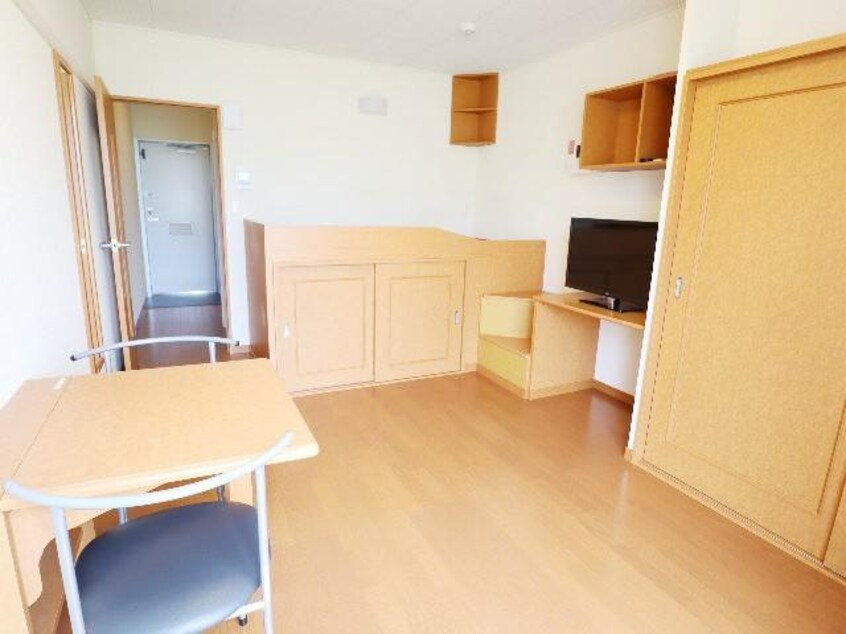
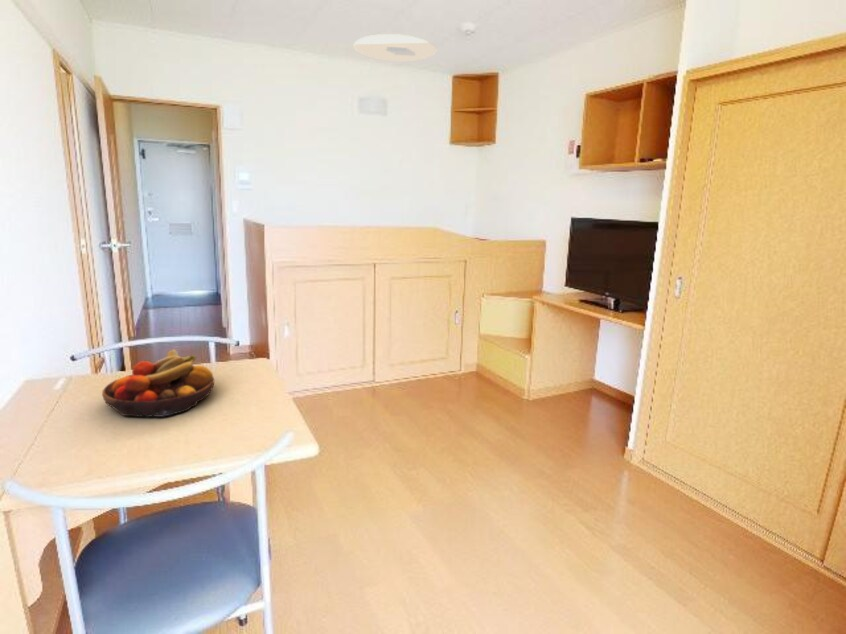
+ fruit bowl (160, 379)
+ ceiling light (395, 45)
